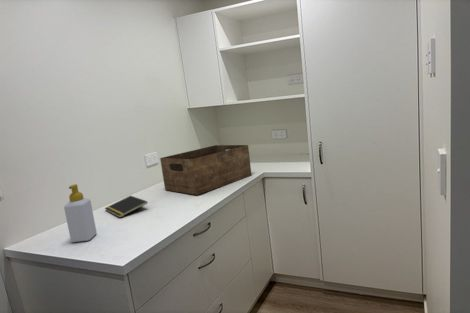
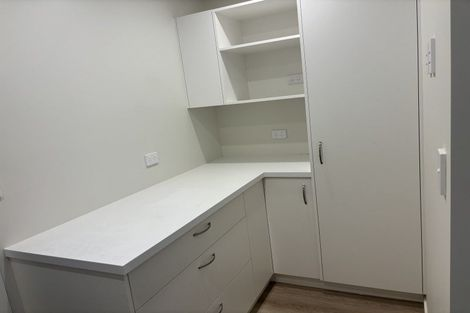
- storage basket (207, 167)
- notepad (125, 205)
- soap bottle (79, 211)
